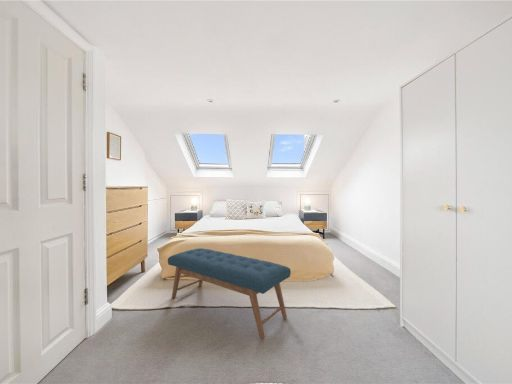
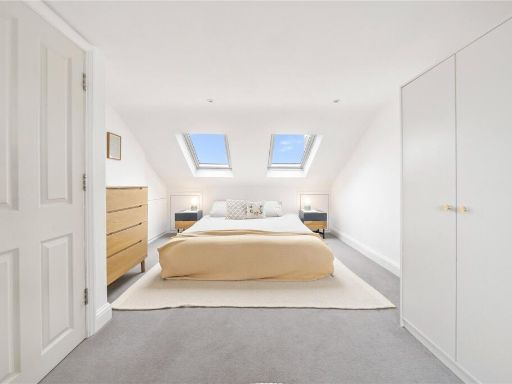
- bench (224, 282)
